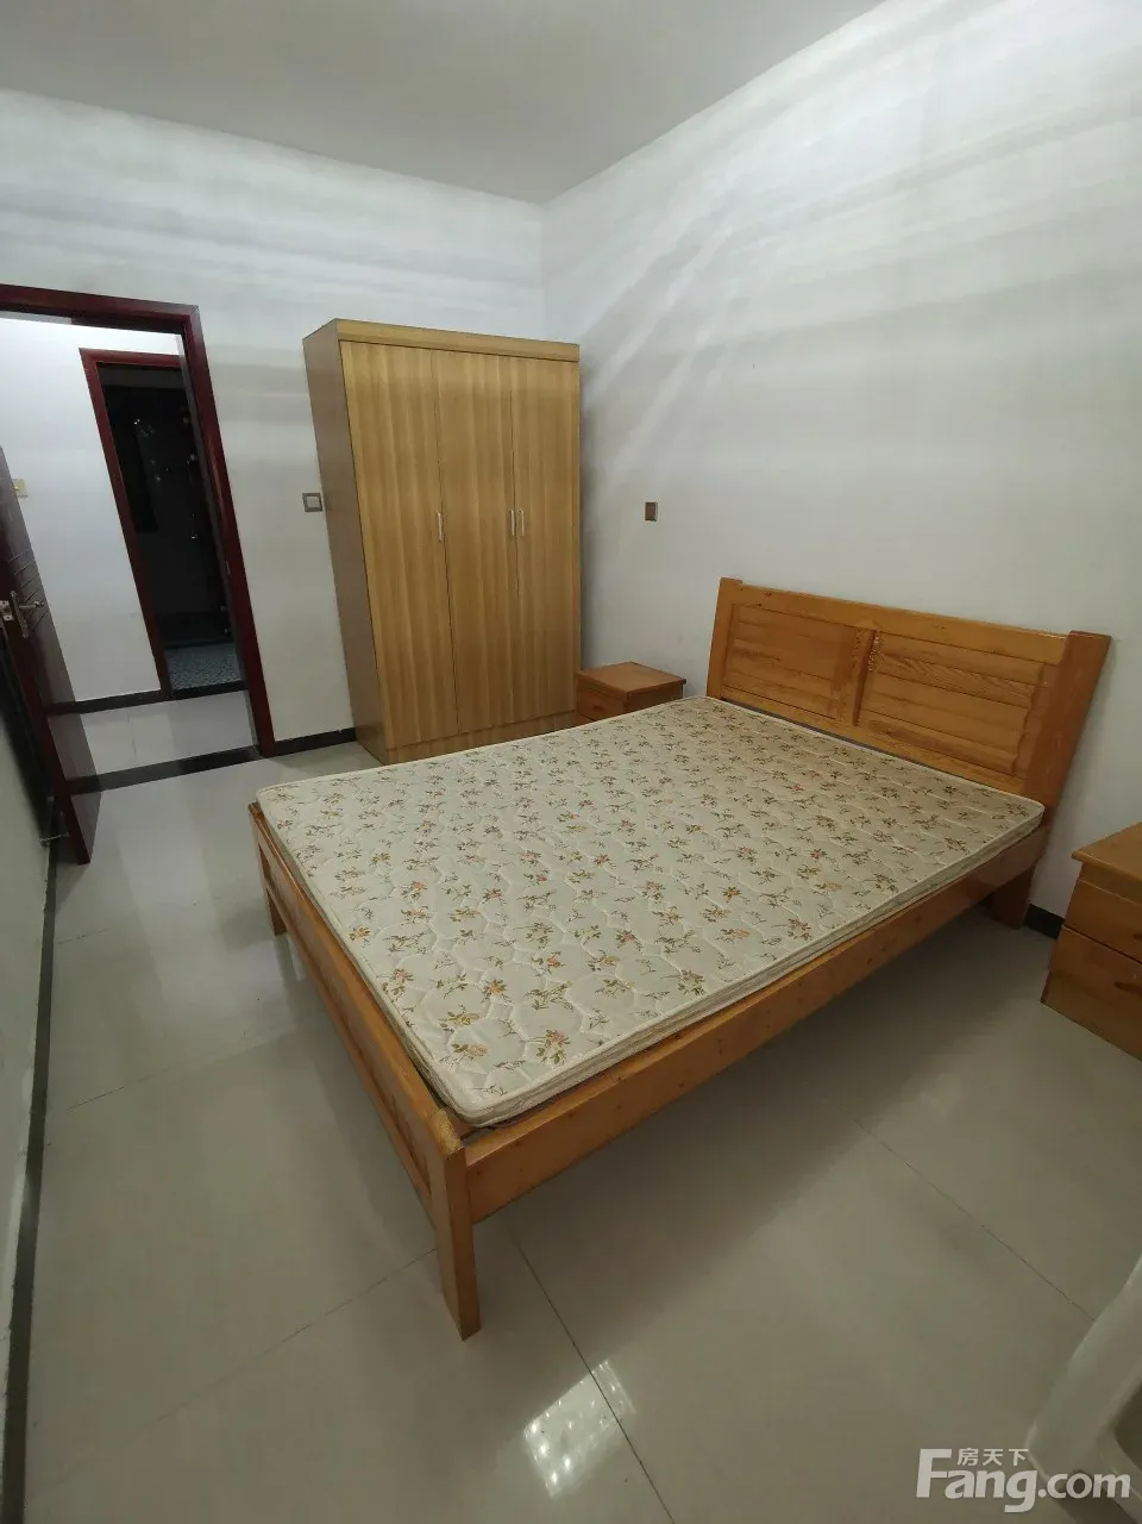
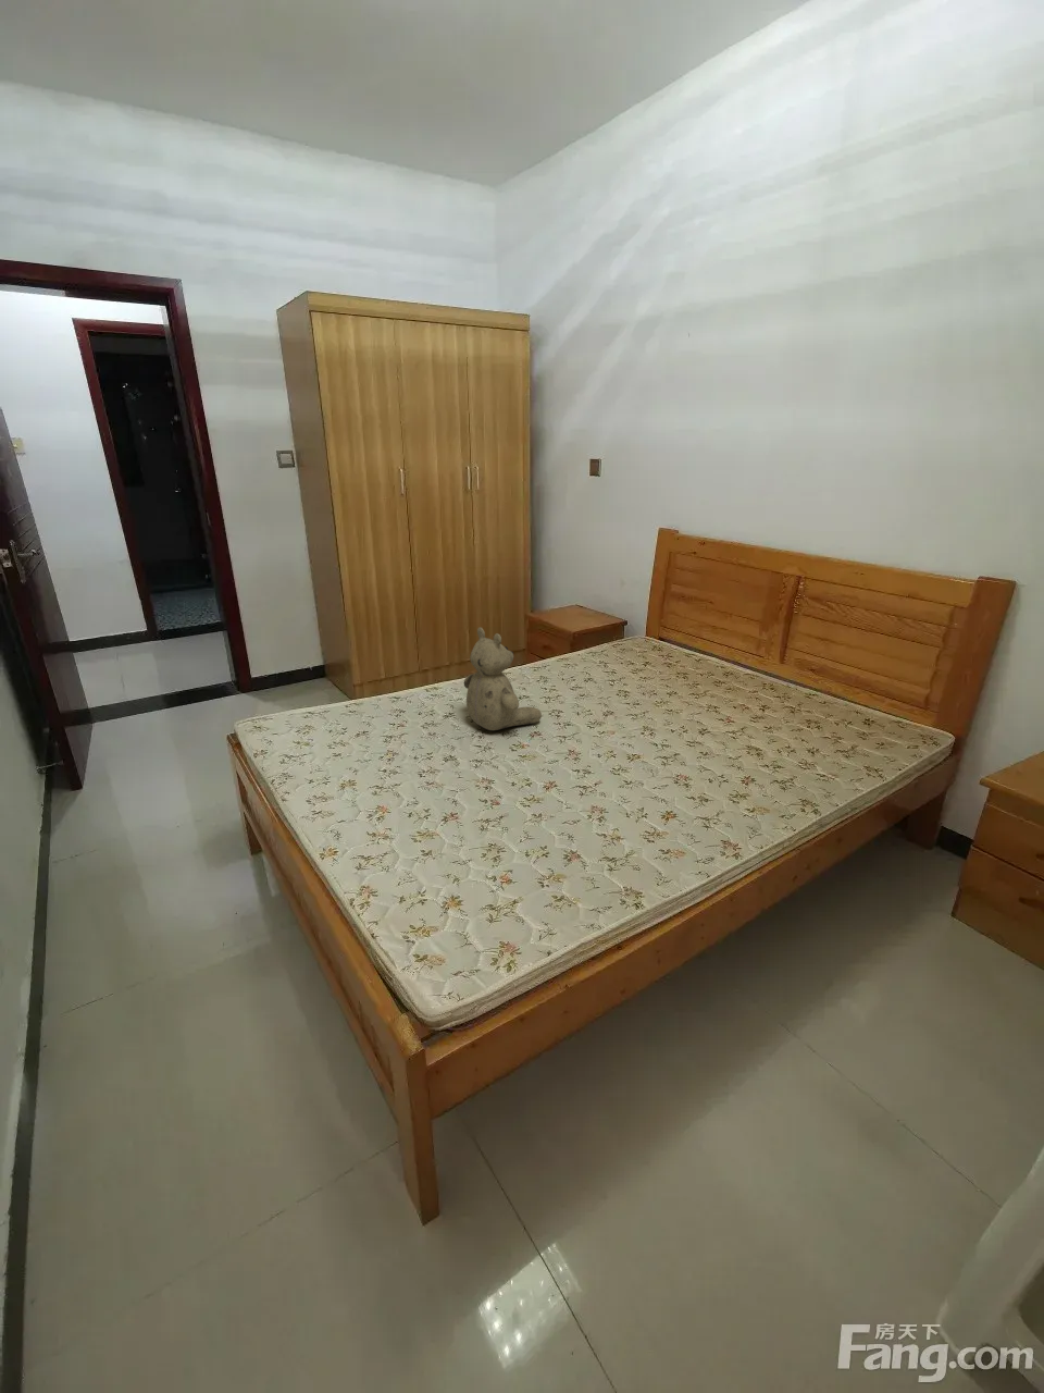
+ teddy bear (502, 677)
